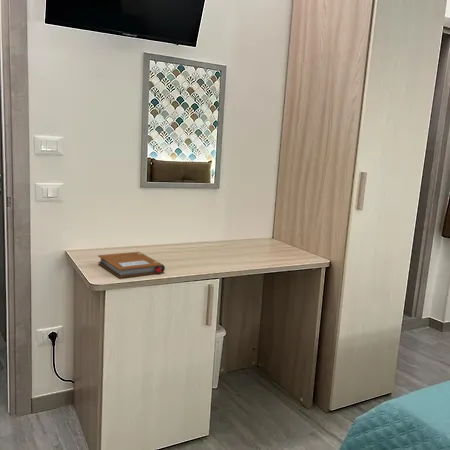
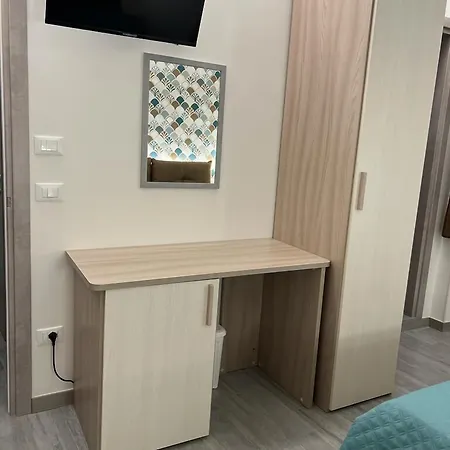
- notebook (131, 264)
